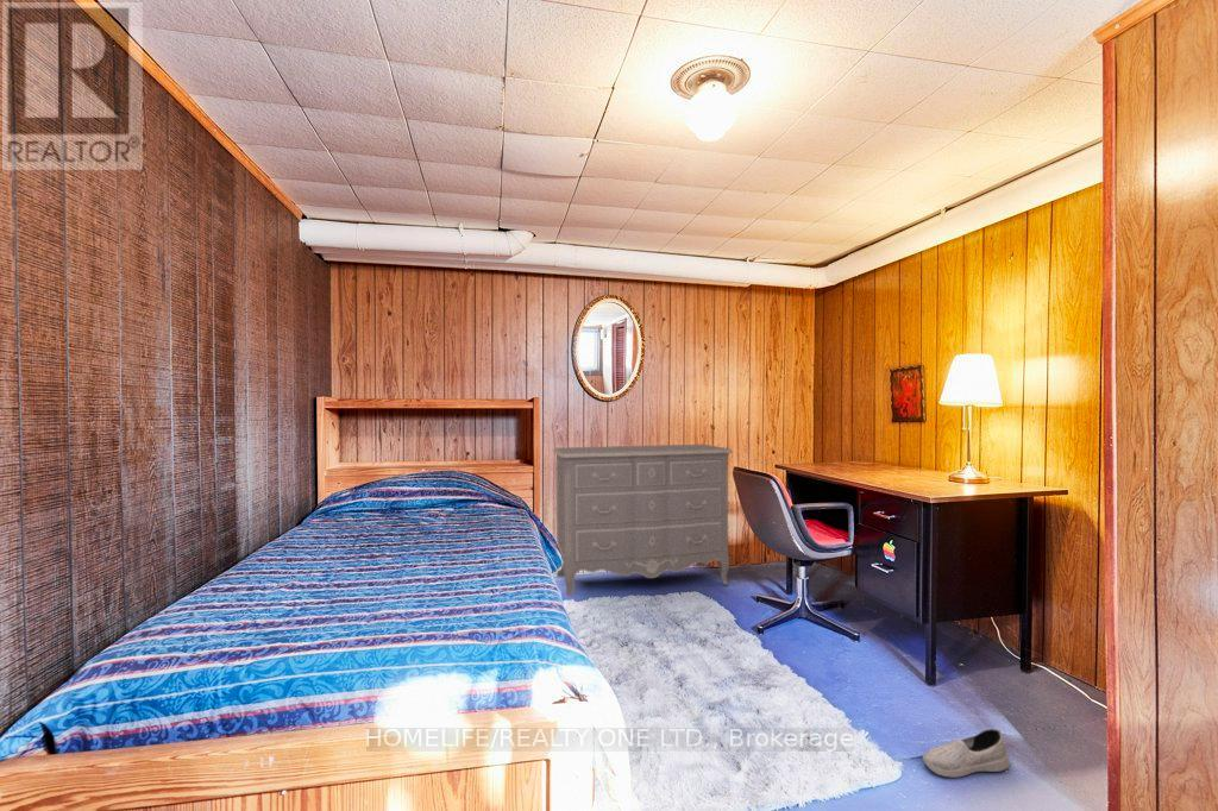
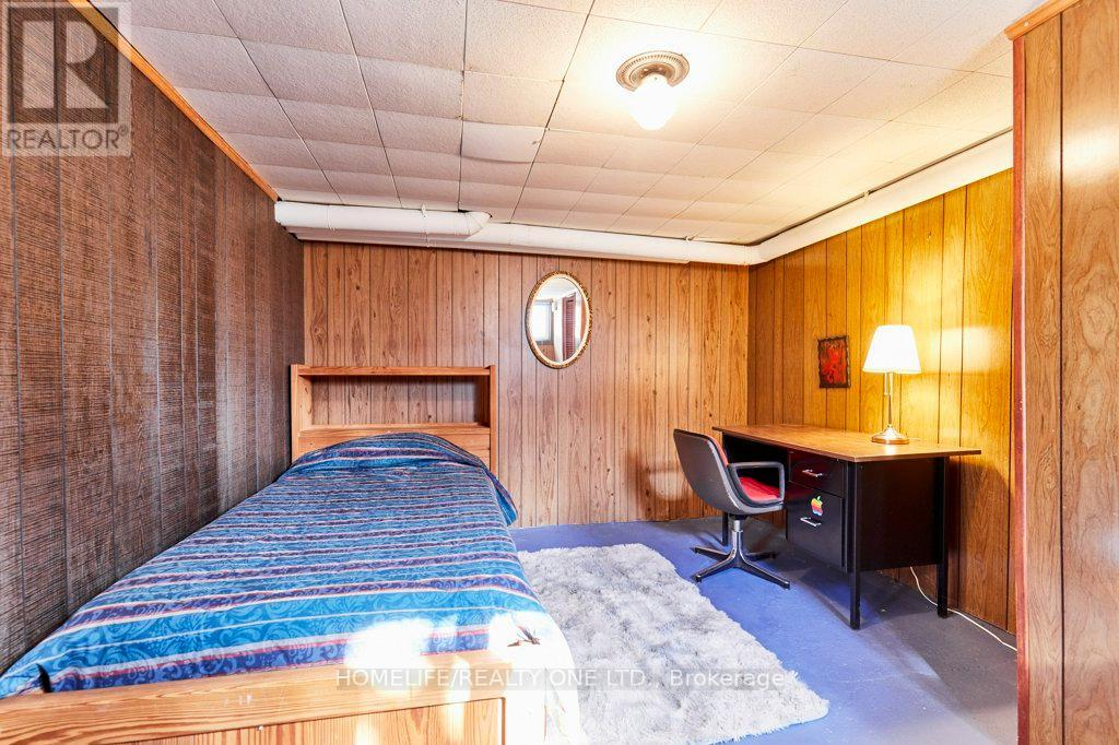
- dresser (642, 515)
- shoe (965, 748)
